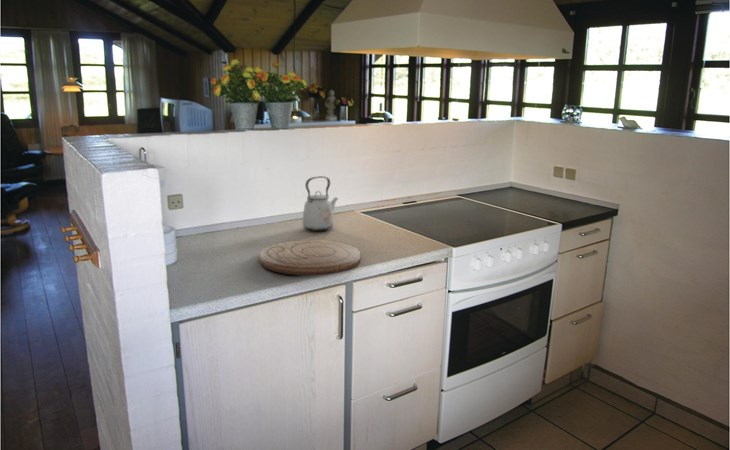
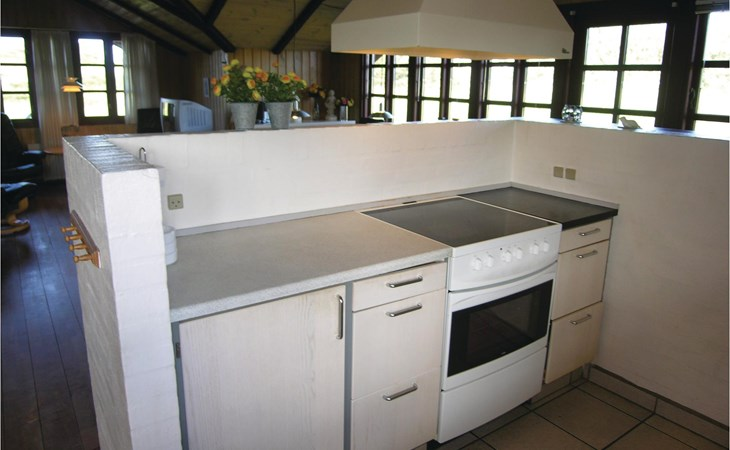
- kettle (322, 202)
- cutting board (310, 256)
